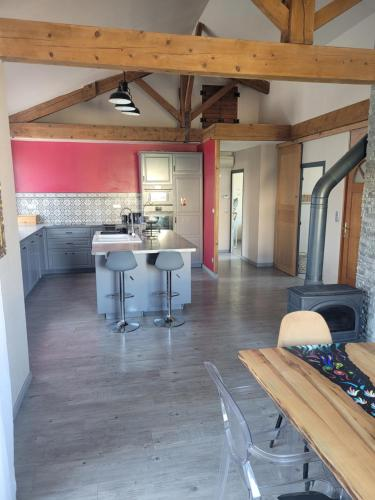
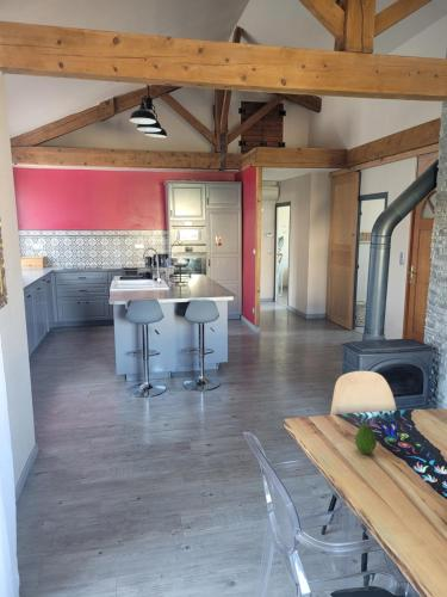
+ fruit (366, 438)
